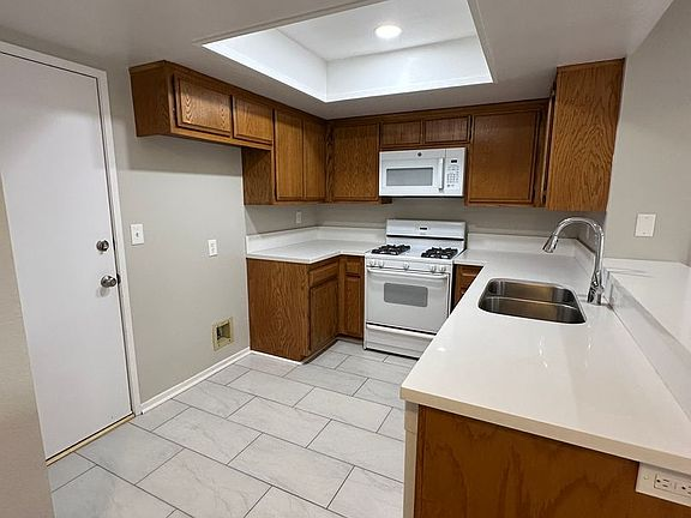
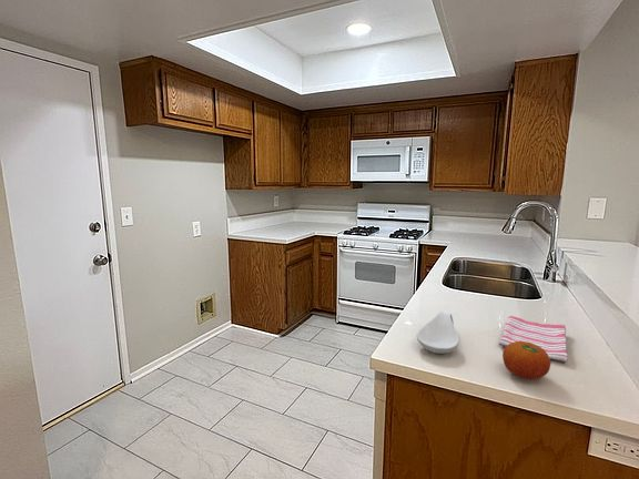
+ dish towel (534, 335)
+ spoon rest (440, 329)
+ fruit (525, 359)
